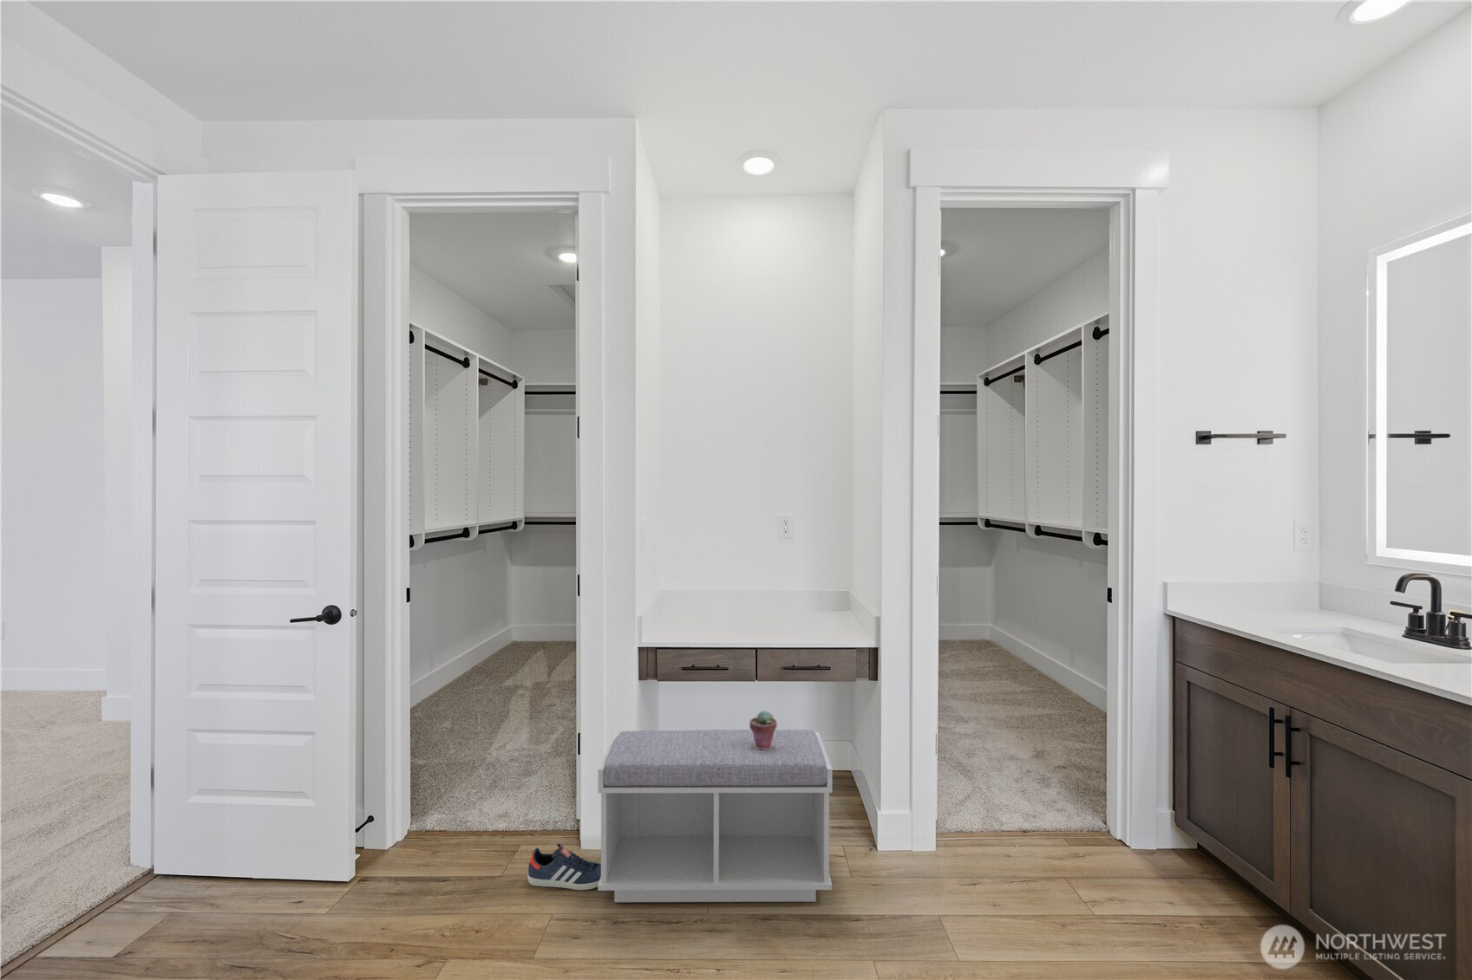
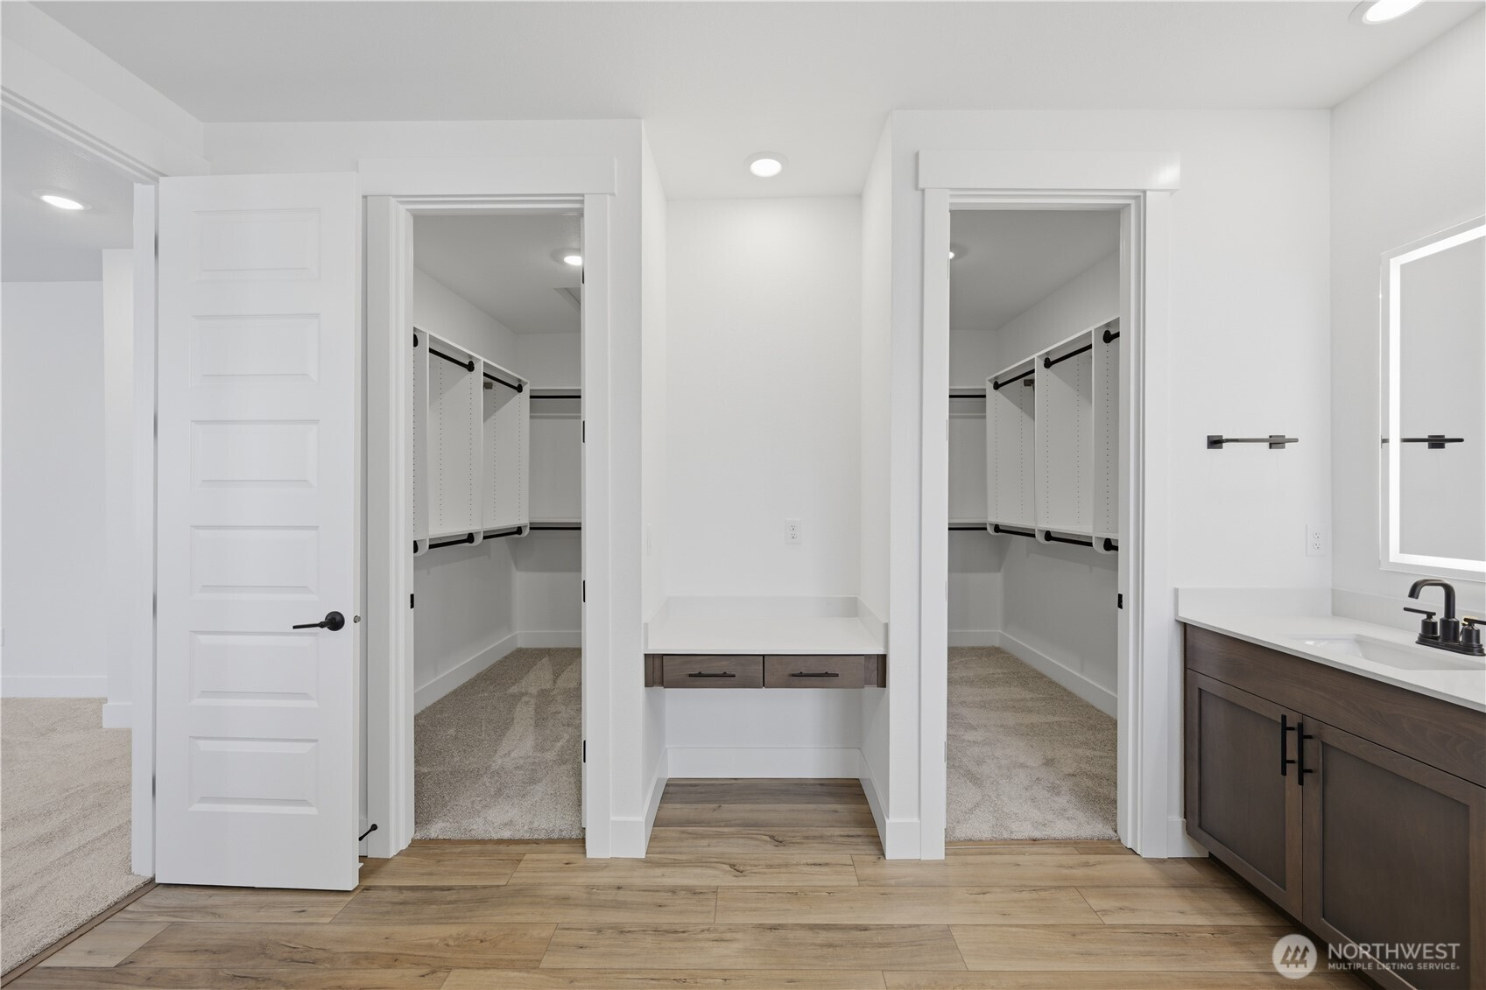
- bench (716, 809)
- potted succulent (763, 727)
- sneaker (570, 864)
